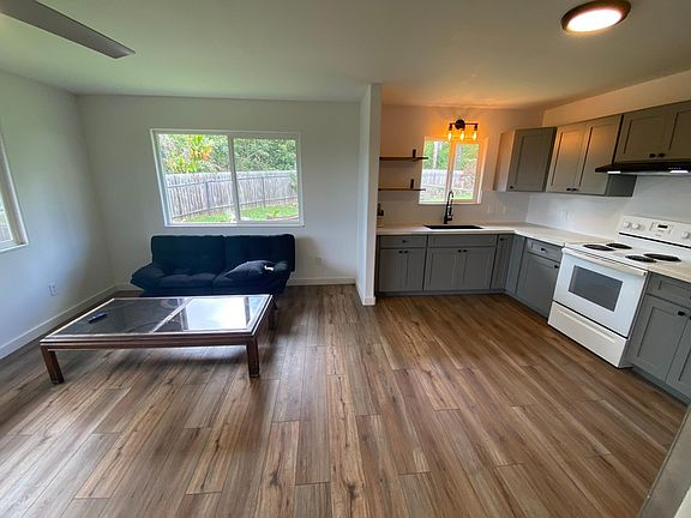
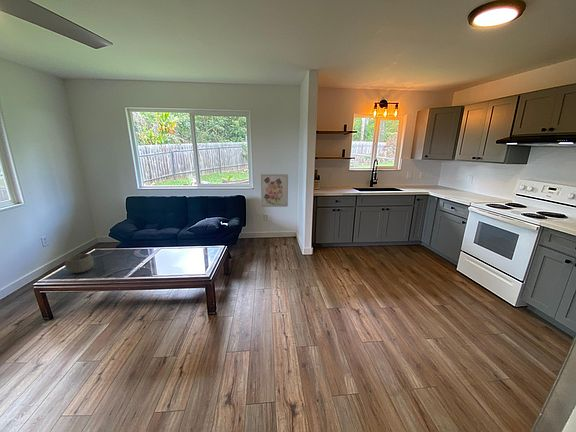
+ bowl (79, 264)
+ wall art (274, 190)
